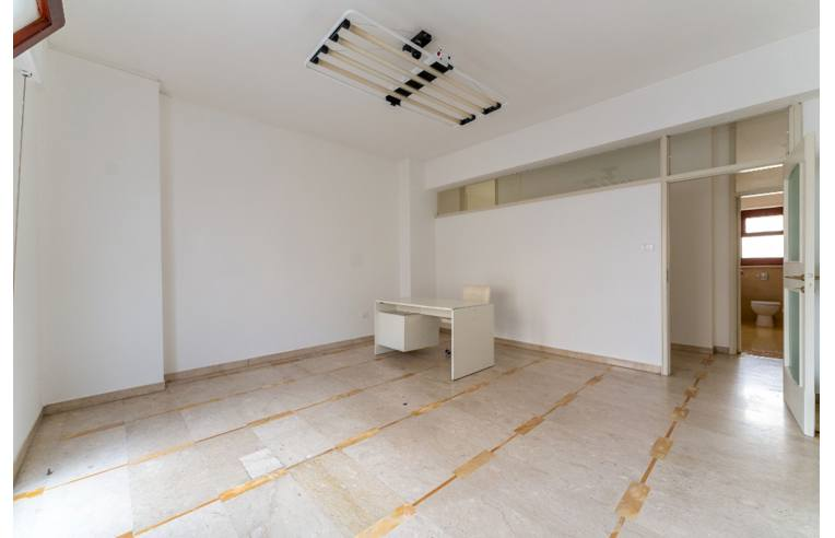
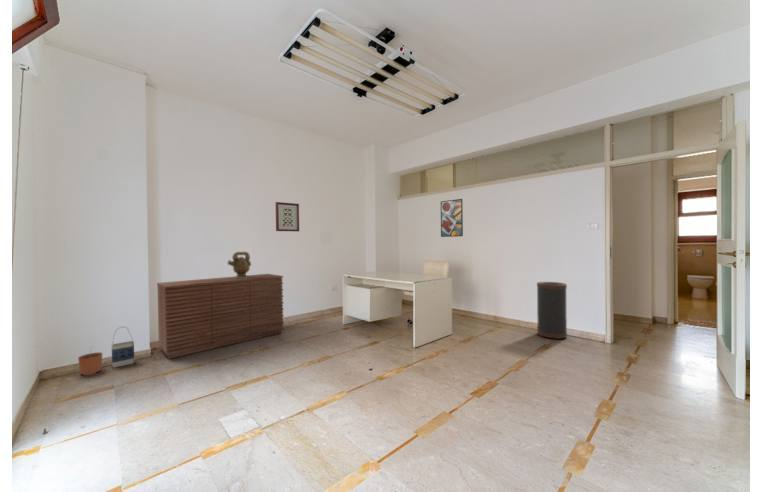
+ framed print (451, 218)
+ trash can (551, 309)
+ bag (122, 345)
+ plant pot (90, 359)
+ decorative urn (239, 264)
+ wall art (287, 217)
+ sideboard (225, 309)
